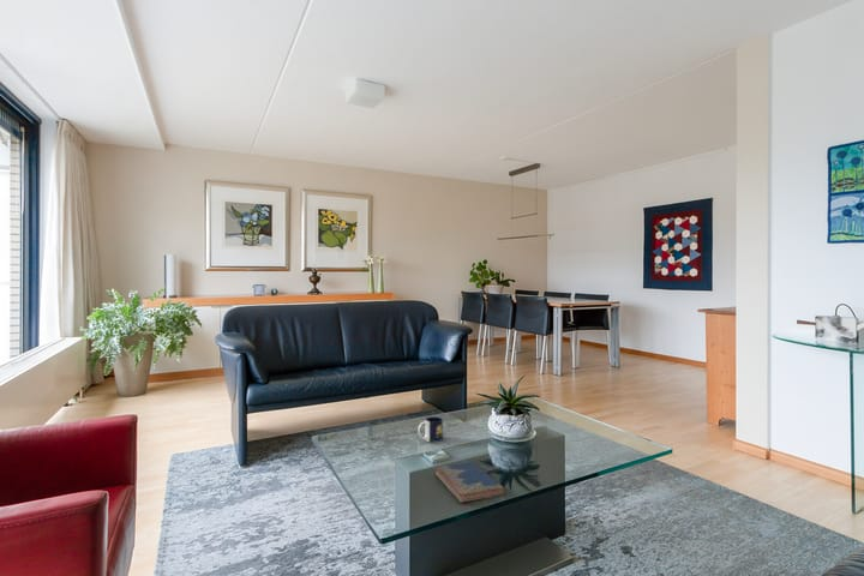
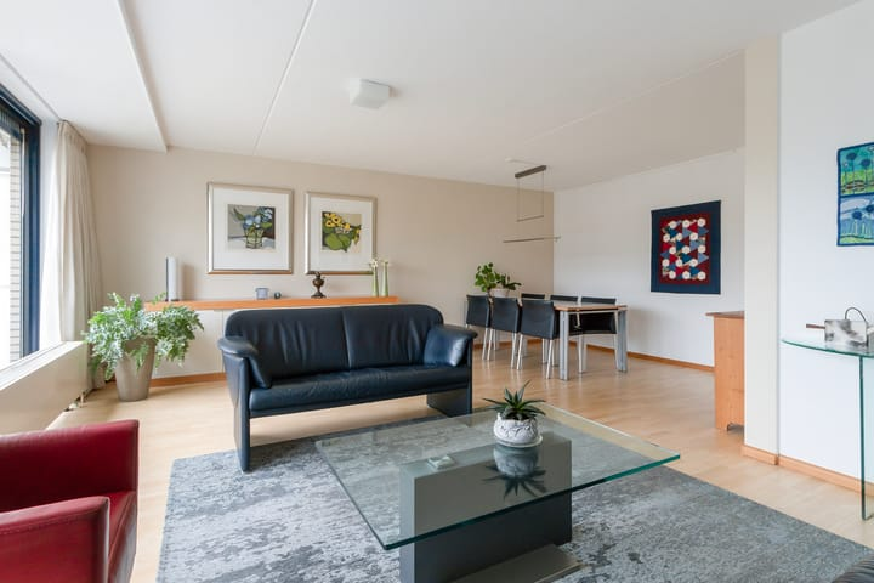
- hardcover book (467, 480)
- mug (430, 430)
